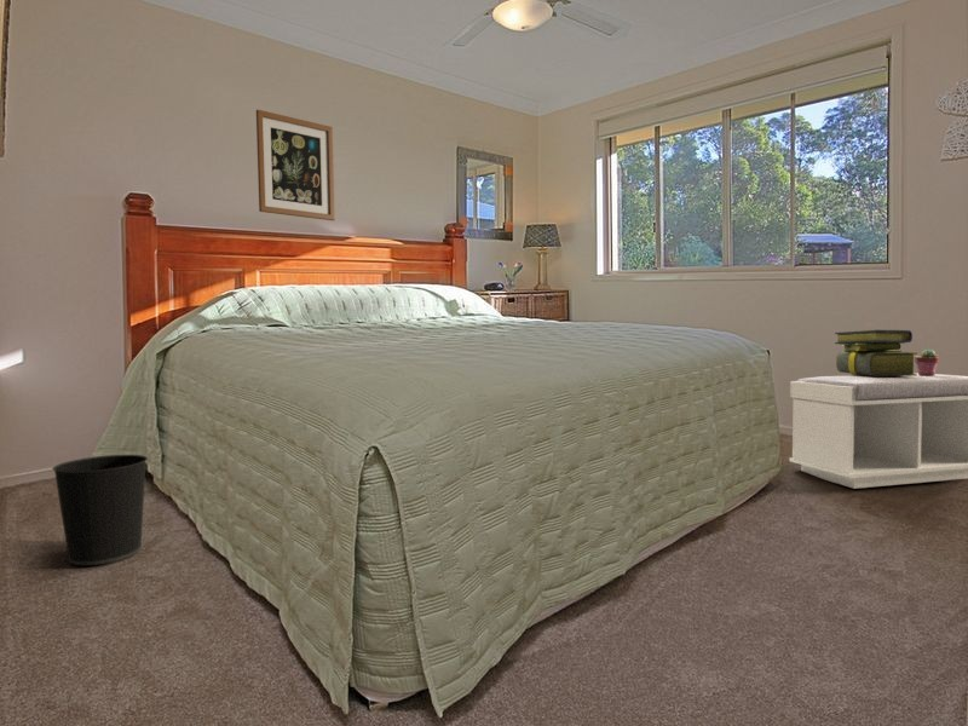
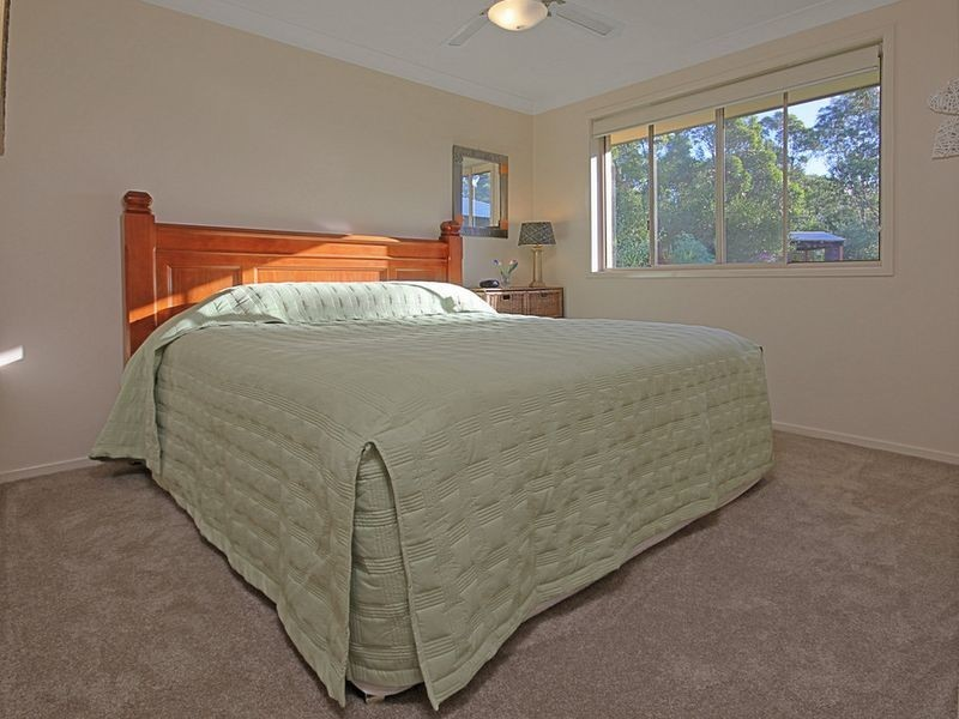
- bench (887, 425)
- potted succulent (927, 361)
- wastebasket (103, 508)
- wall art (296, 167)
- stack of books (871, 352)
